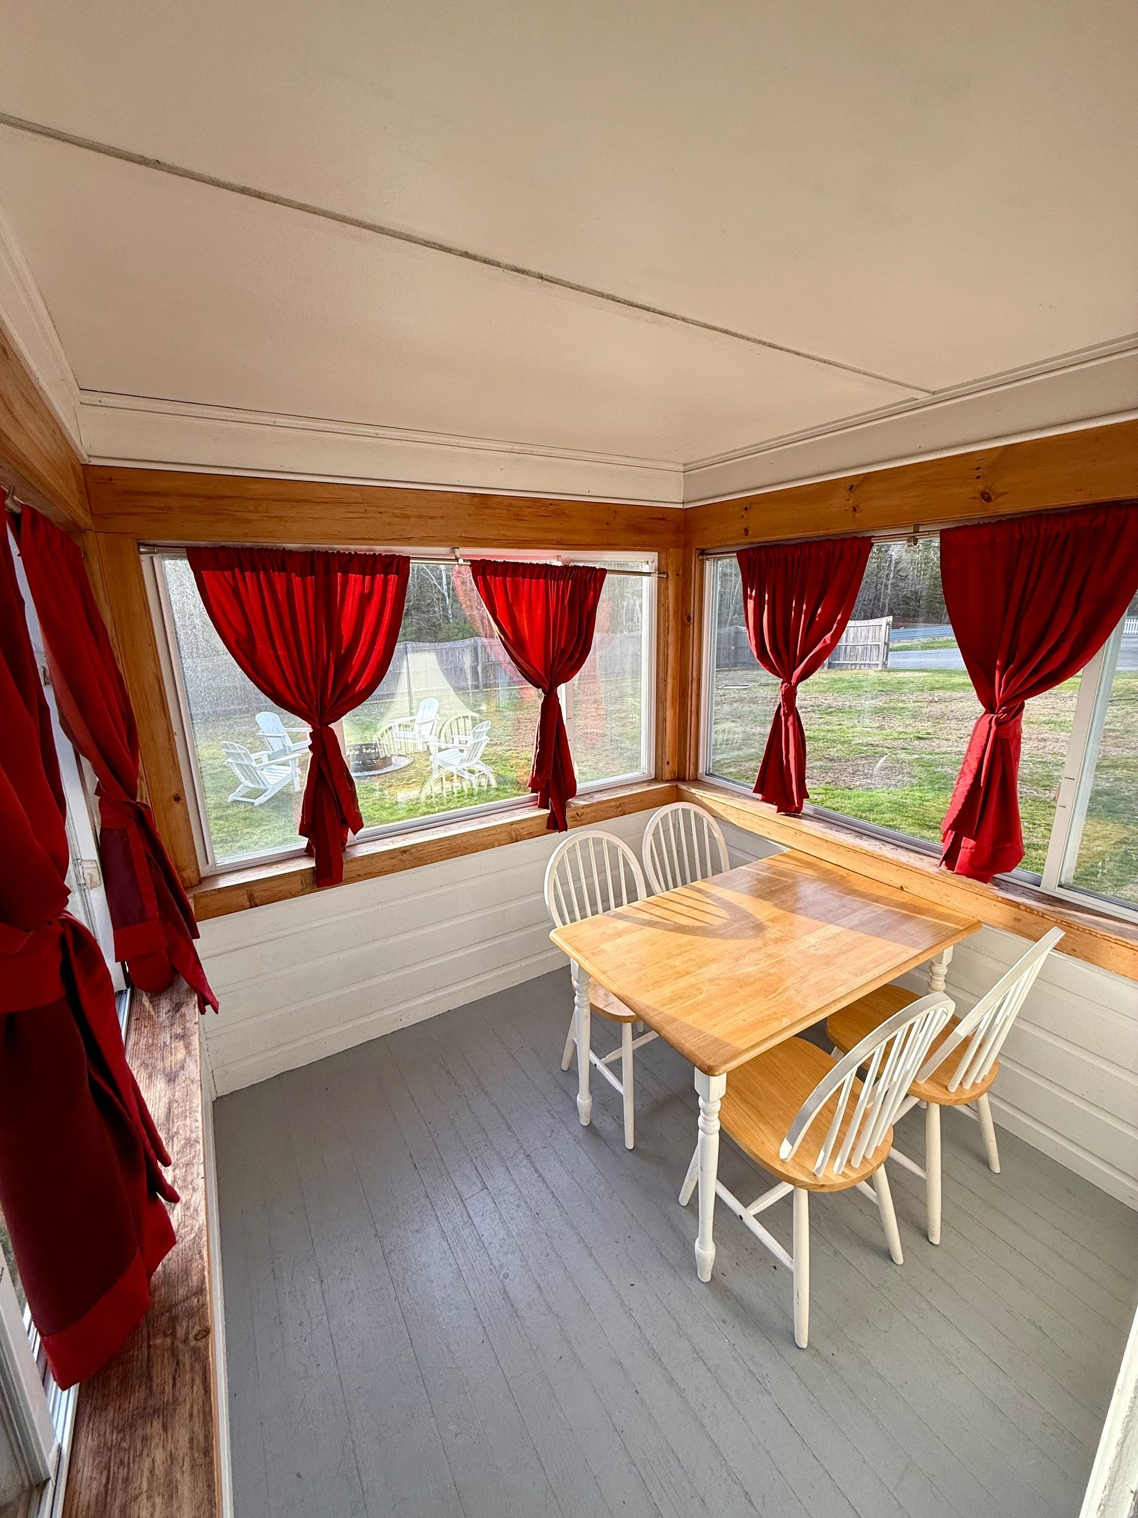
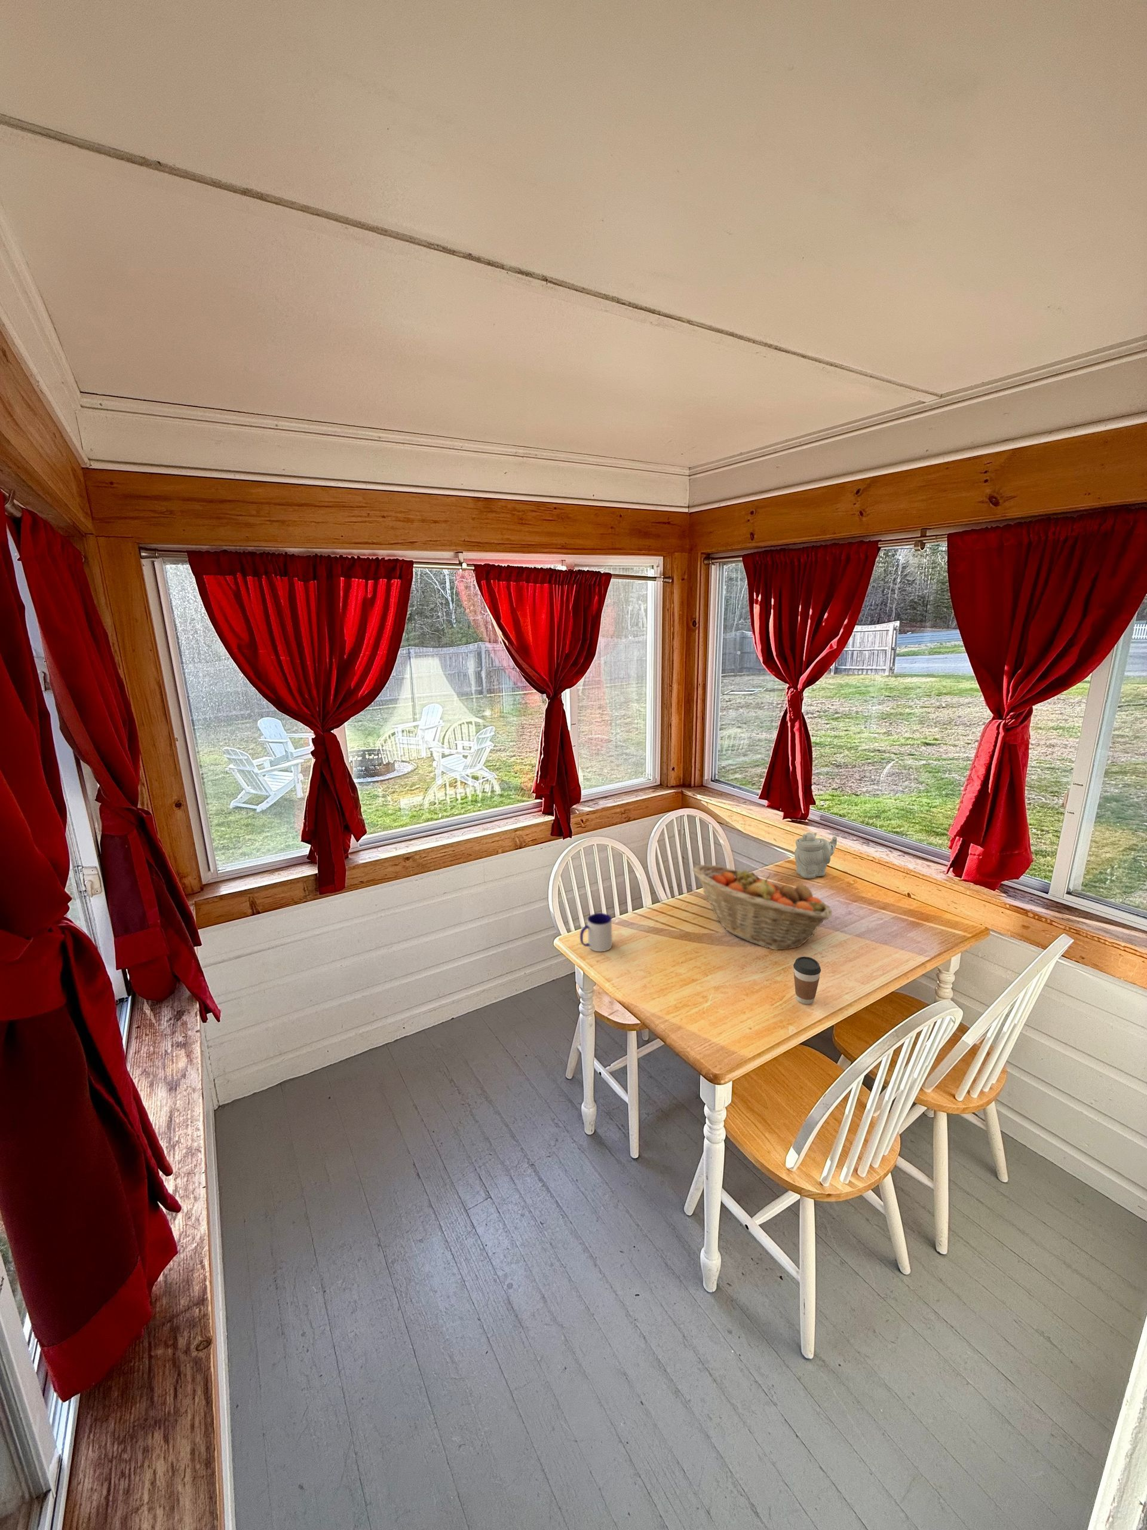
+ coffee cup (806, 981)
+ mug (595, 932)
+ fruit basket (758, 899)
+ teapot (816, 852)
